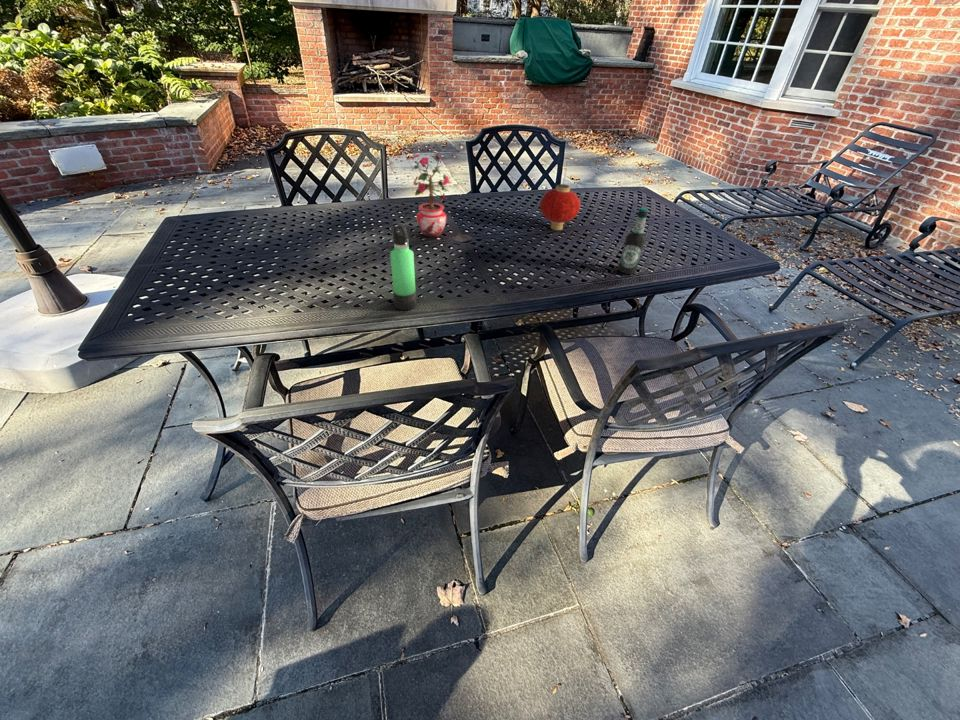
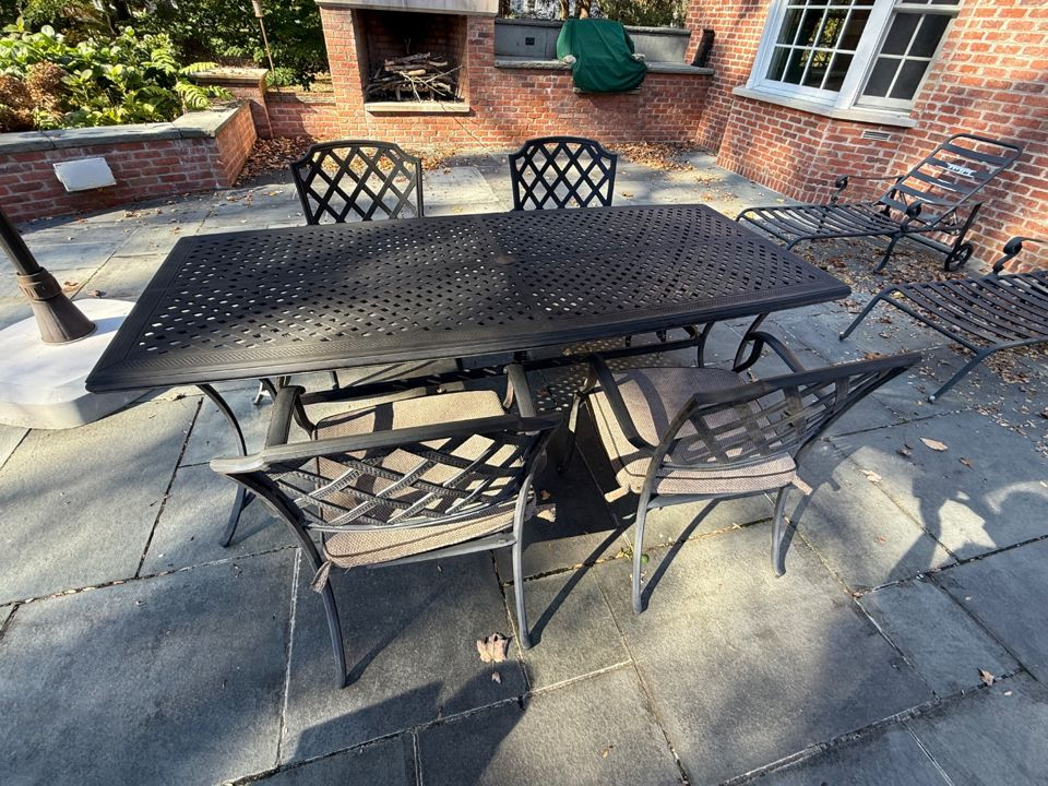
- potted plant (431, 194)
- lantern (561, 195)
- bottle (634, 241)
- thermos bottle (402, 267)
